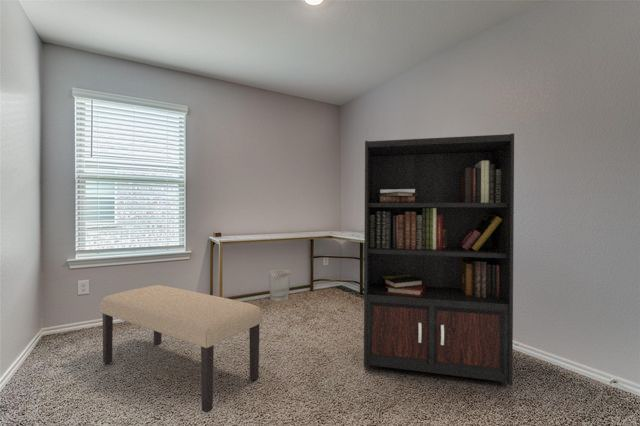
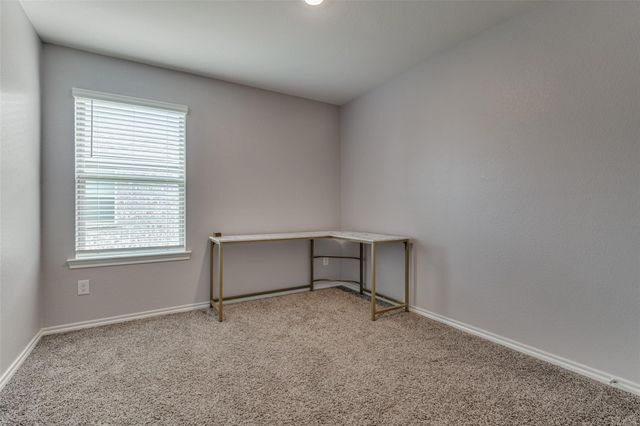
- bookcase (449, 252)
- bench (177, 333)
- wastebasket (279, 285)
